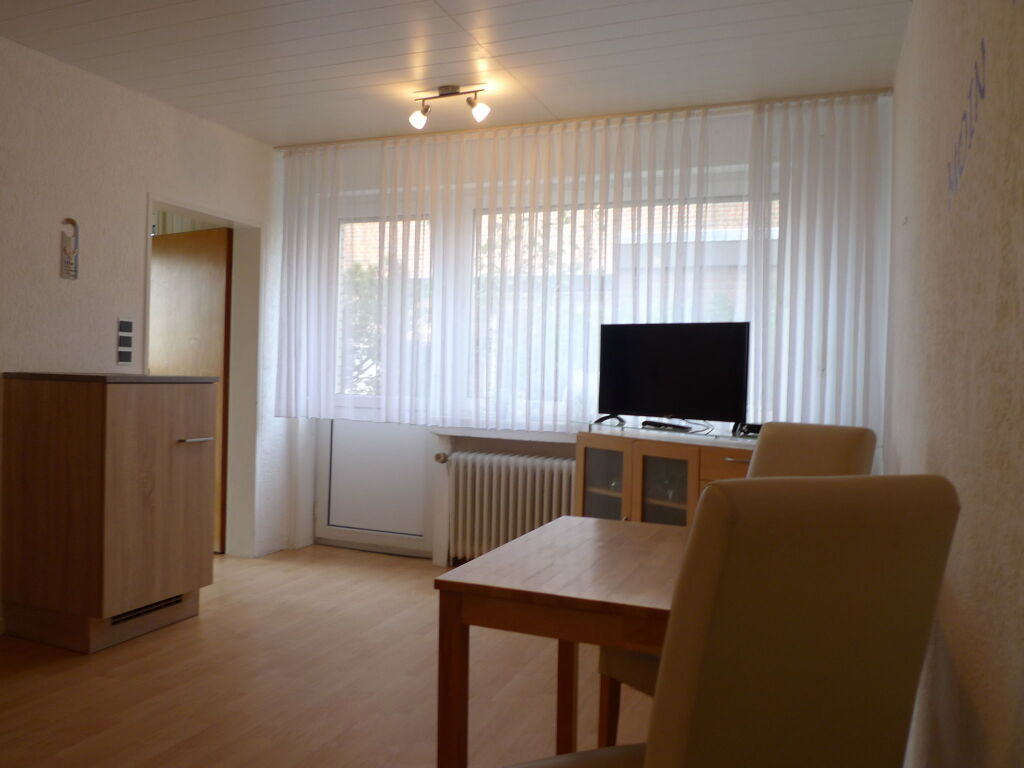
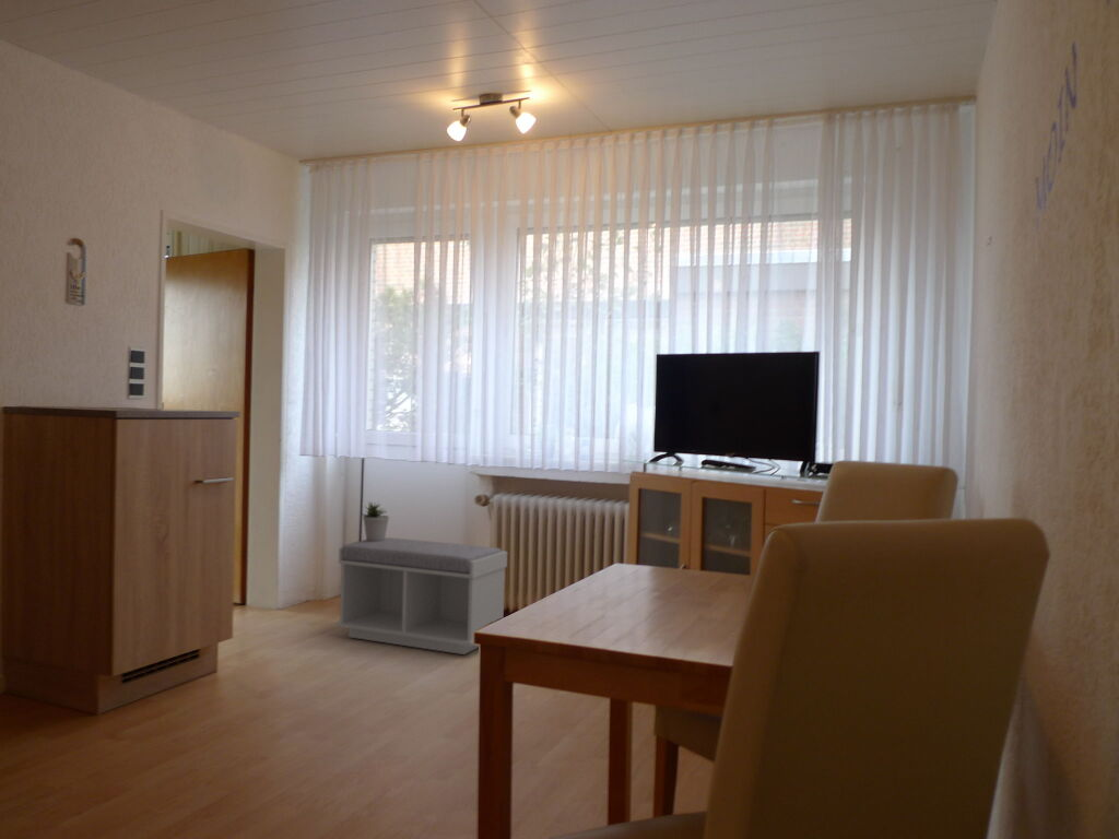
+ potted plant (375, 519)
+ bench (422, 591)
